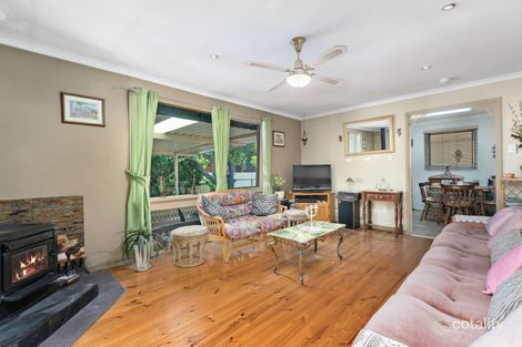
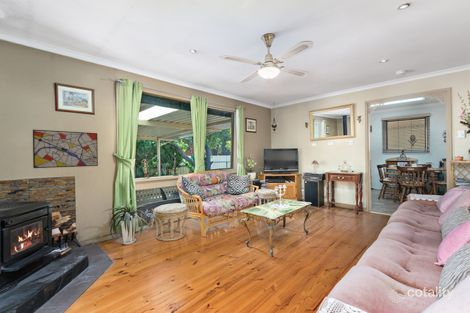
+ wall art (67, 149)
